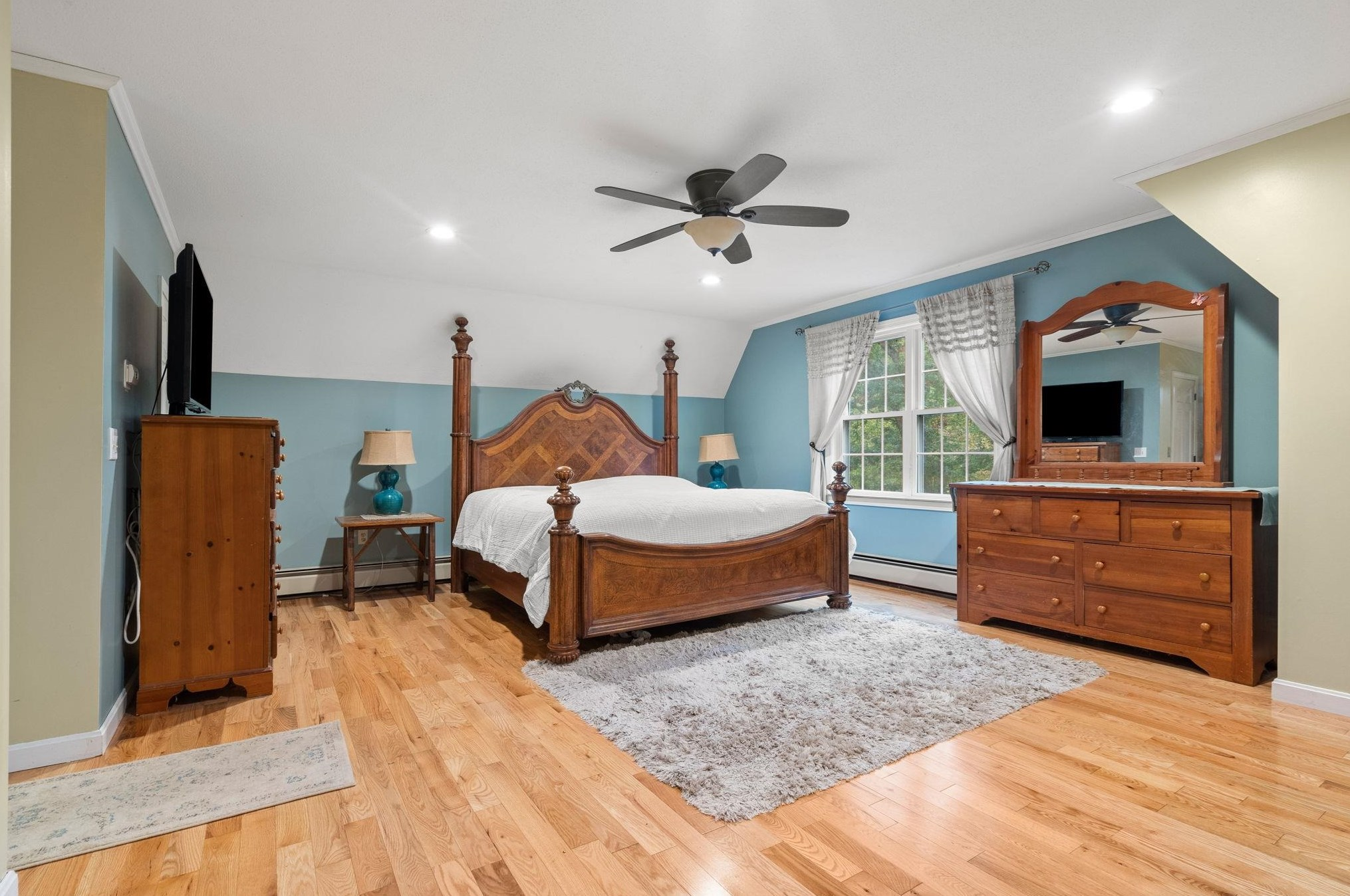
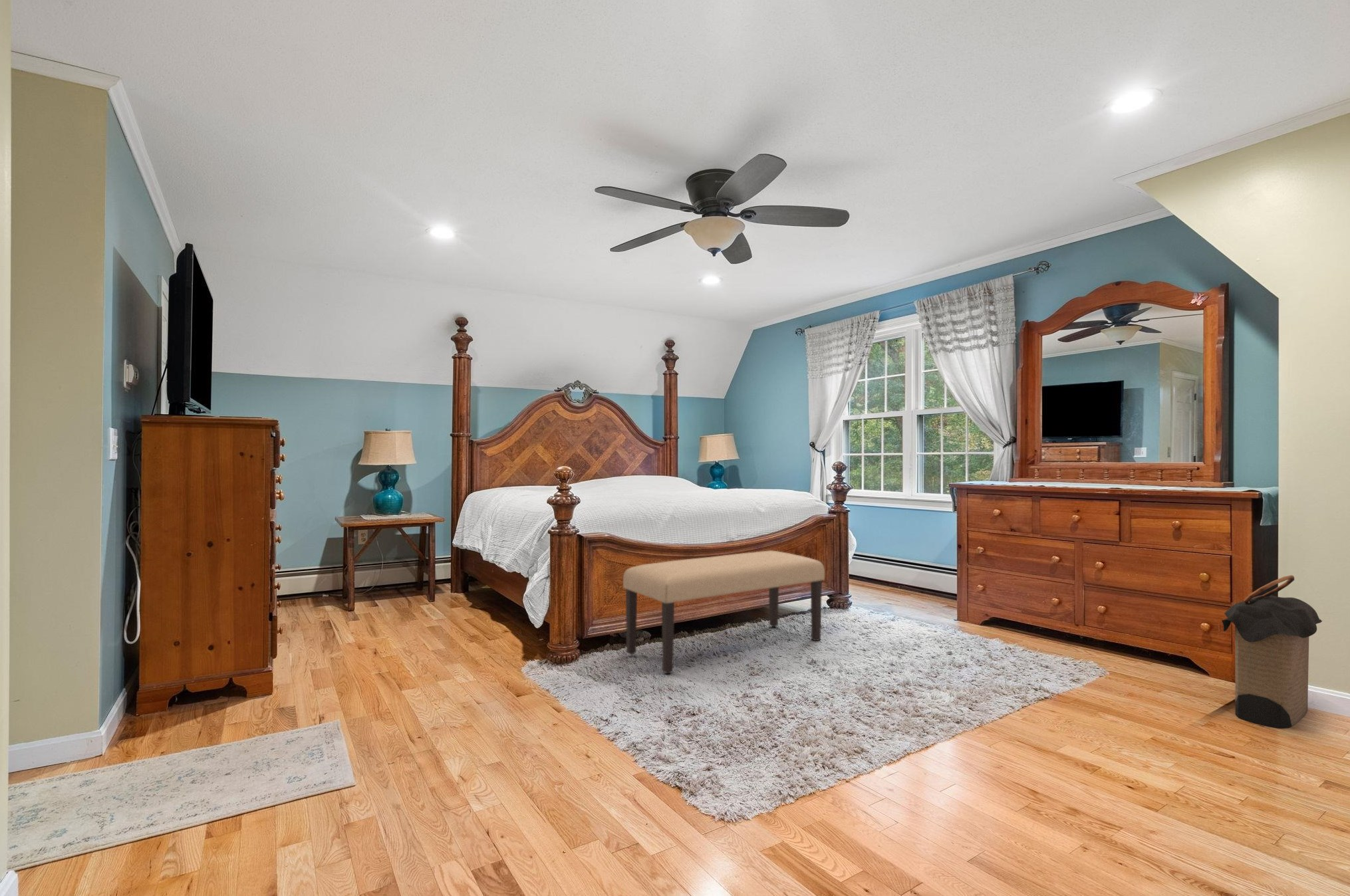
+ laundry hamper (1269, 640)
+ bench (726, 594)
